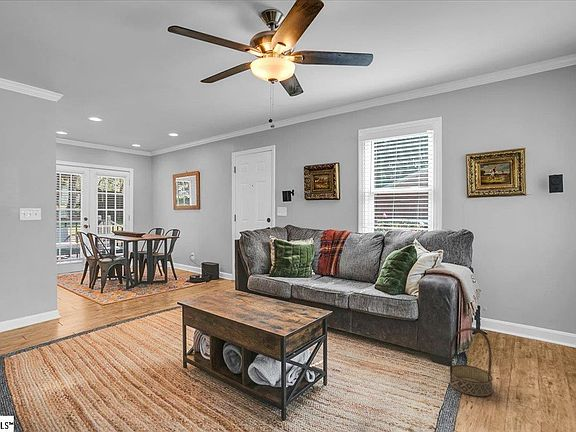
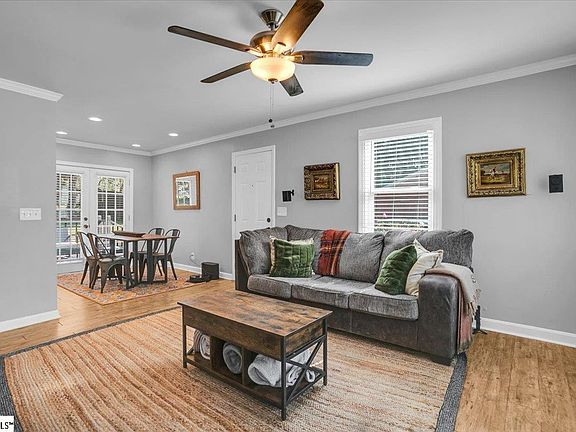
- basket (468, 365)
